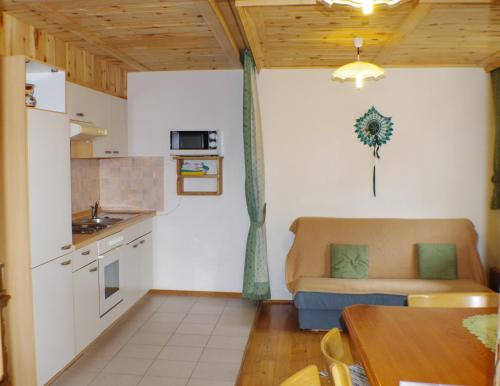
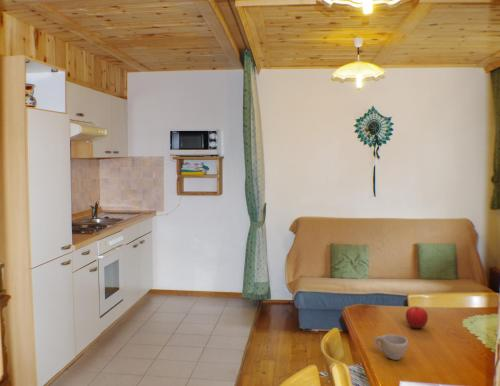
+ cup (390, 347)
+ fruit (416, 316)
